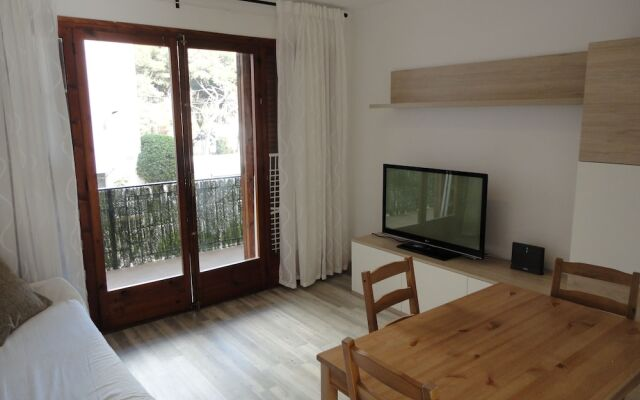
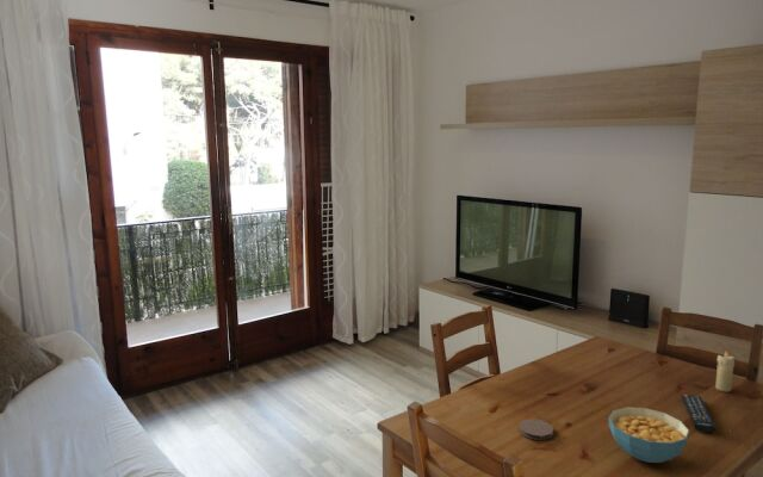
+ candle (725, 368)
+ coaster (535, 428)
+ remote control (696, 411)
+ cereal bowl (646, 440)
